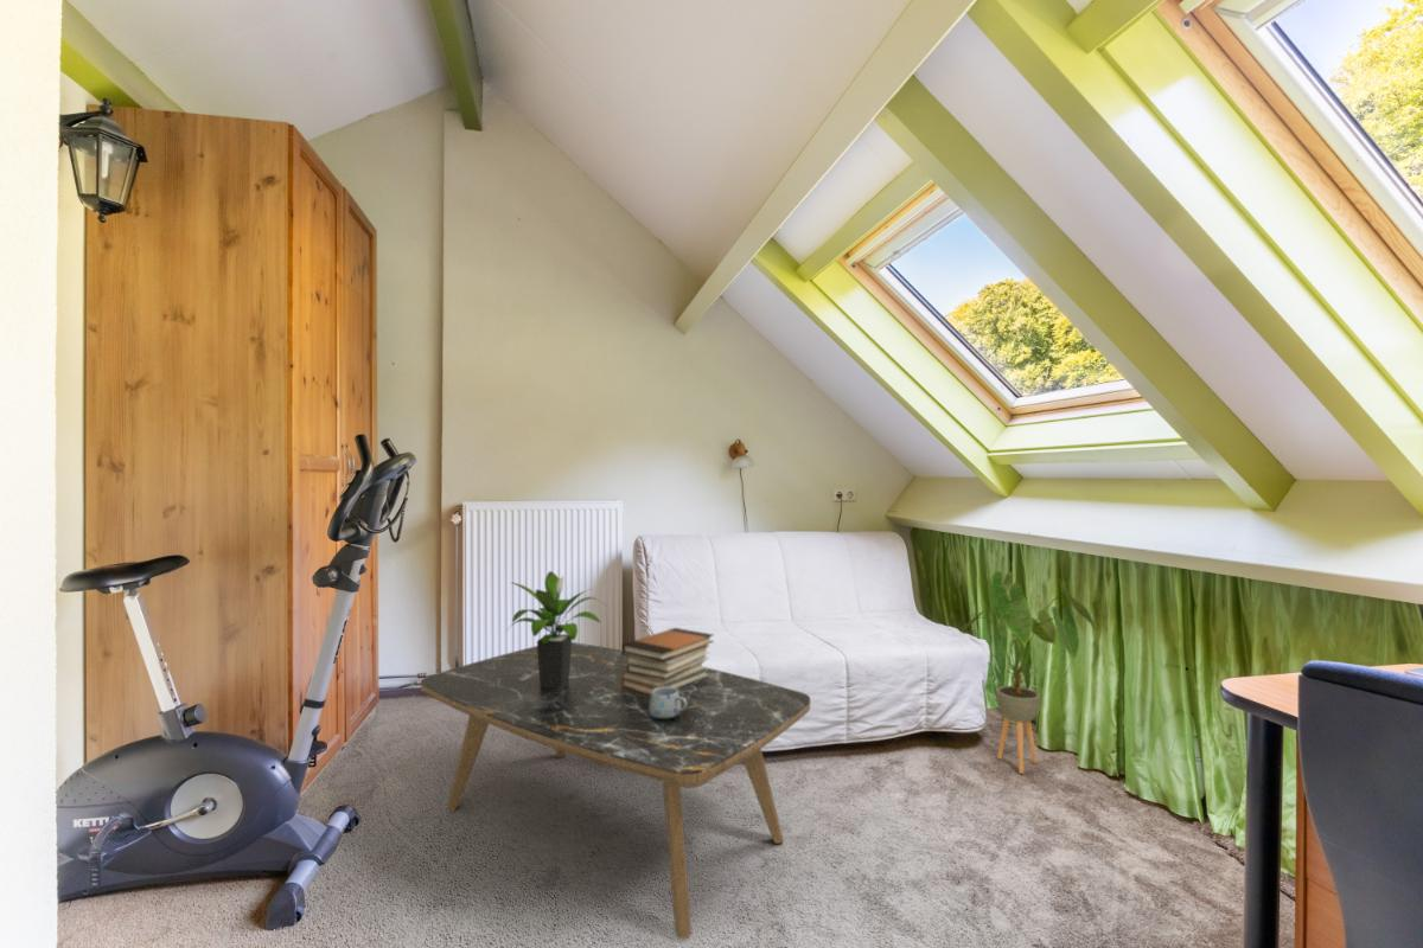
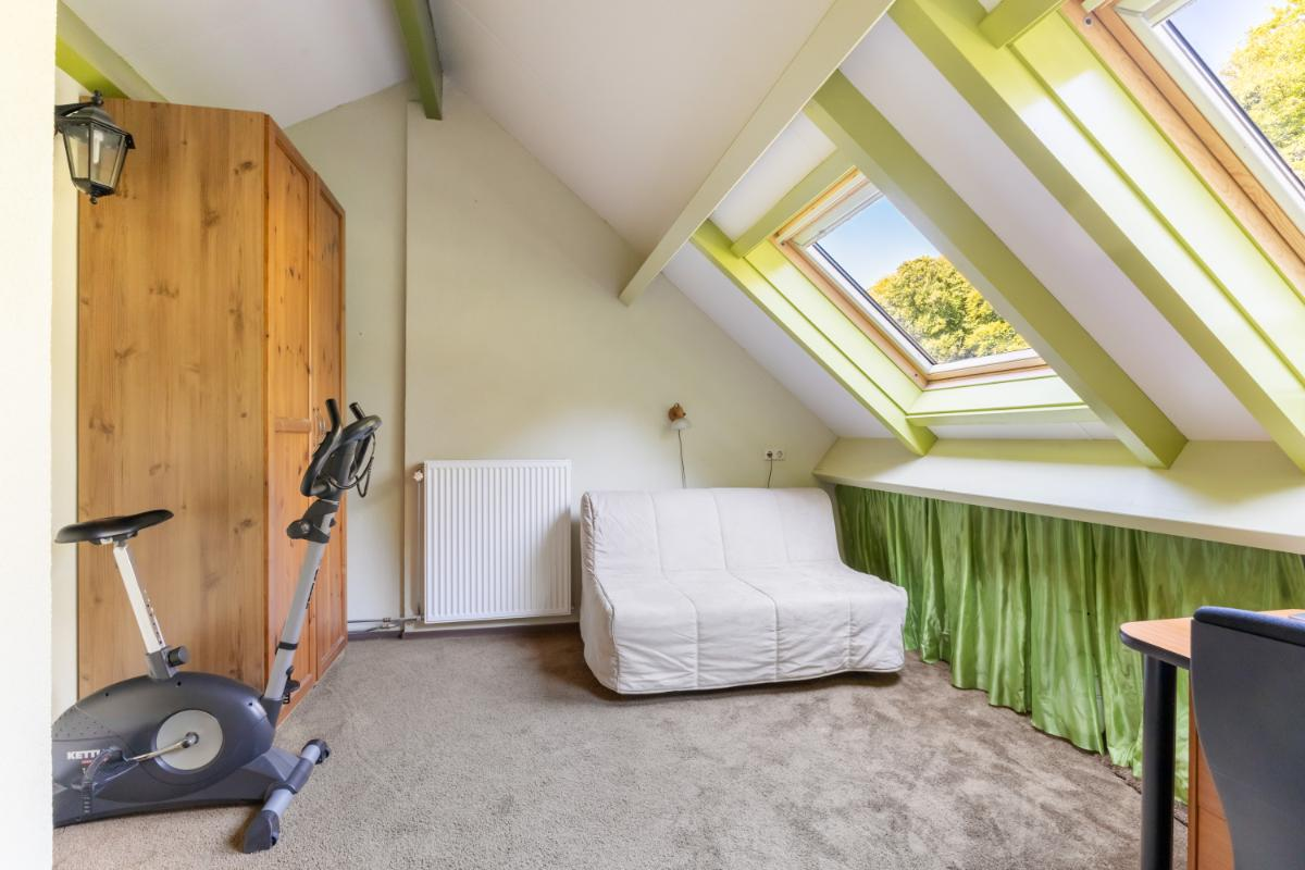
- potted plant (555, 629)
- coffee table (607, 755)
- book stack (668, 659)
- mug (669, 703)
- house plant (1027, 674)
